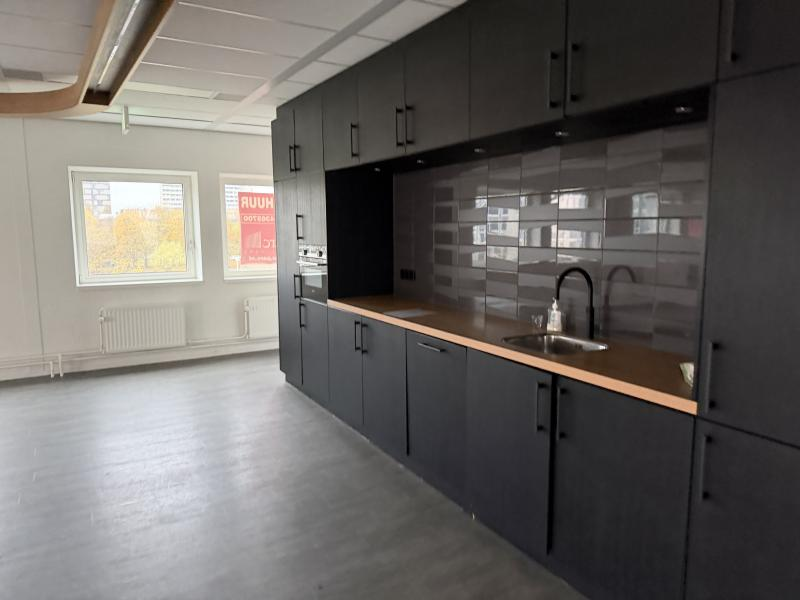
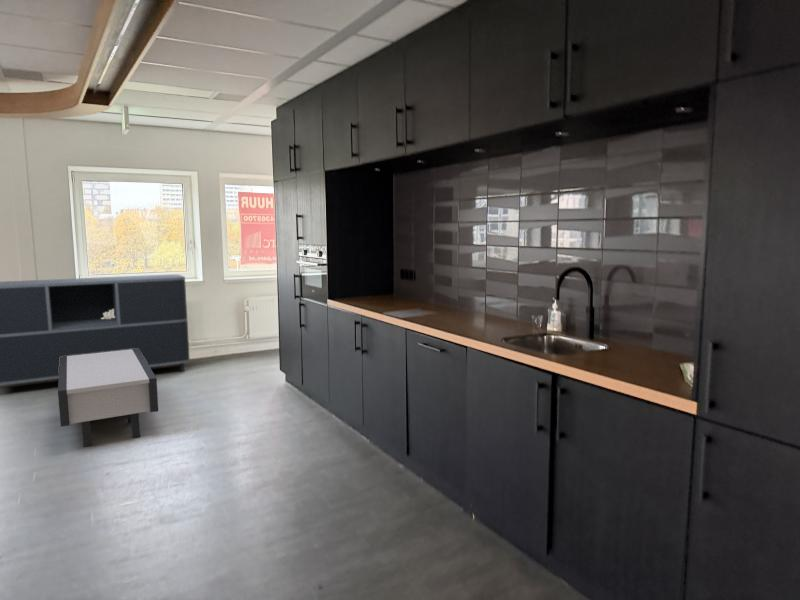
+ coffee table (106, 394)
+ sideboard (85, 330)
